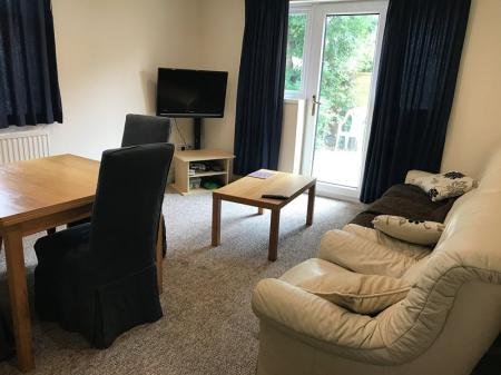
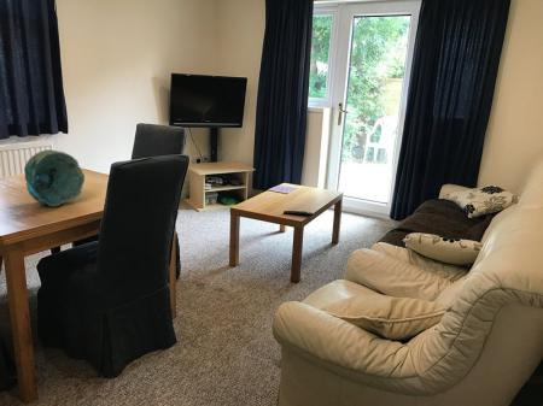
+ decorative bowl (54, 176)
